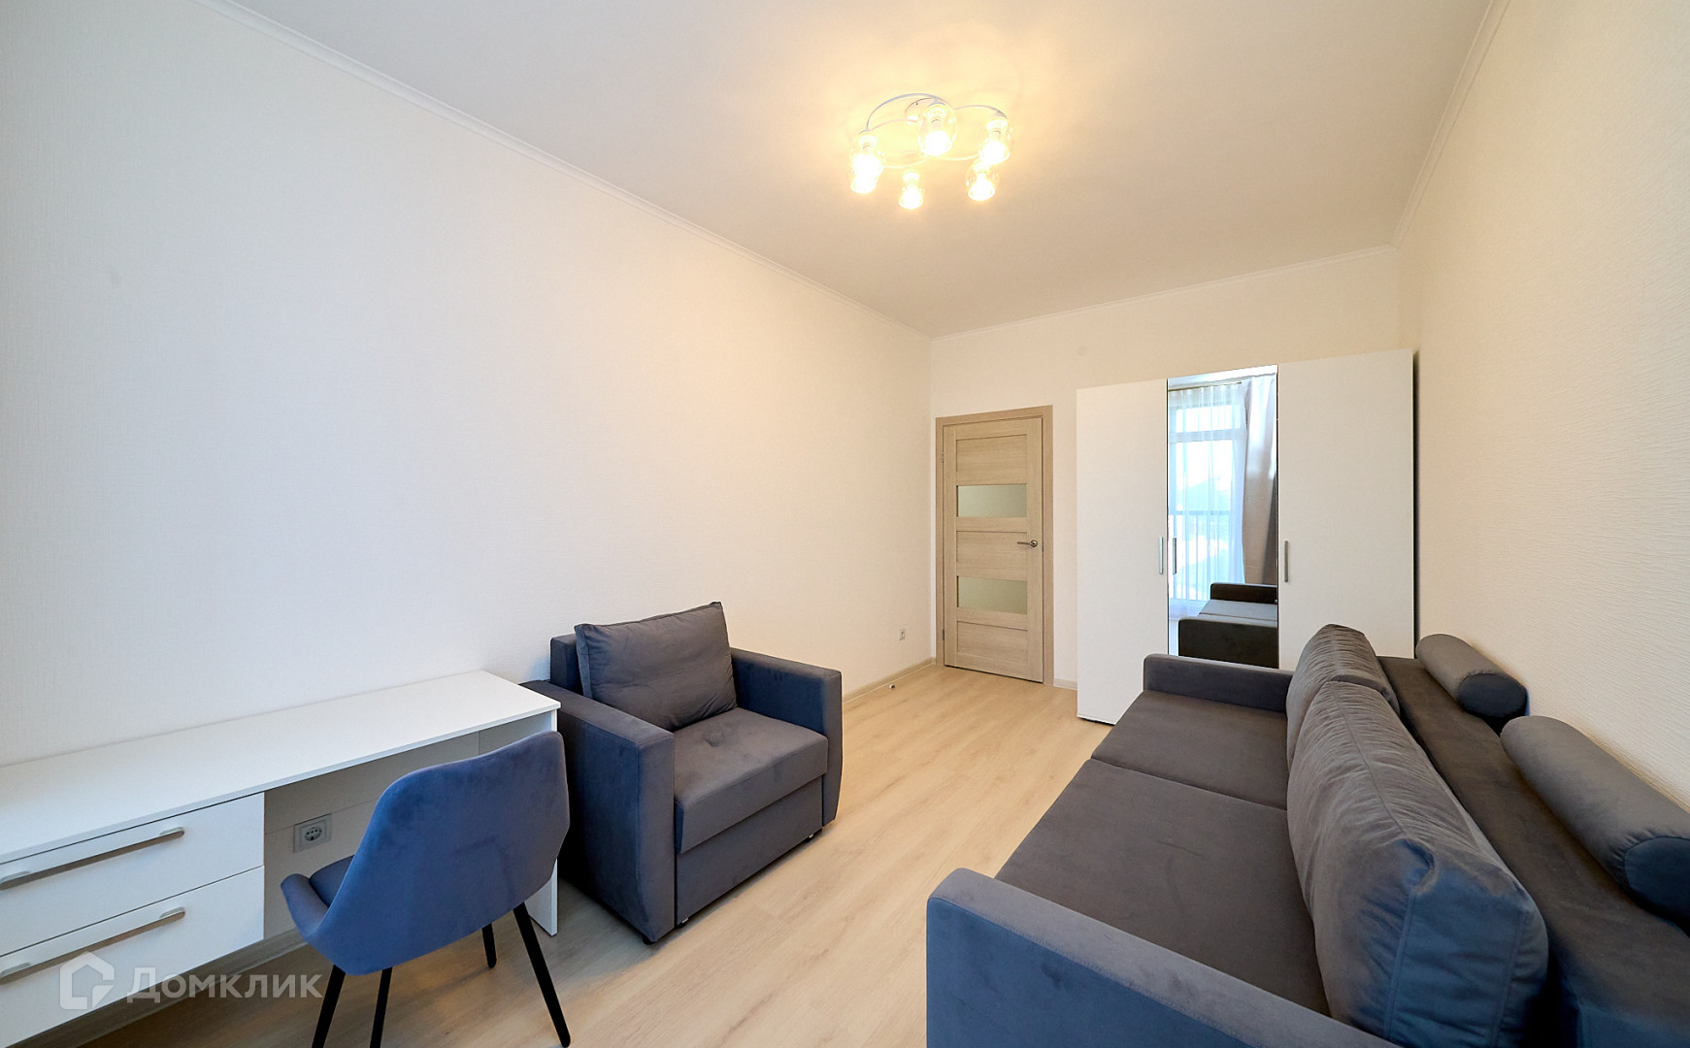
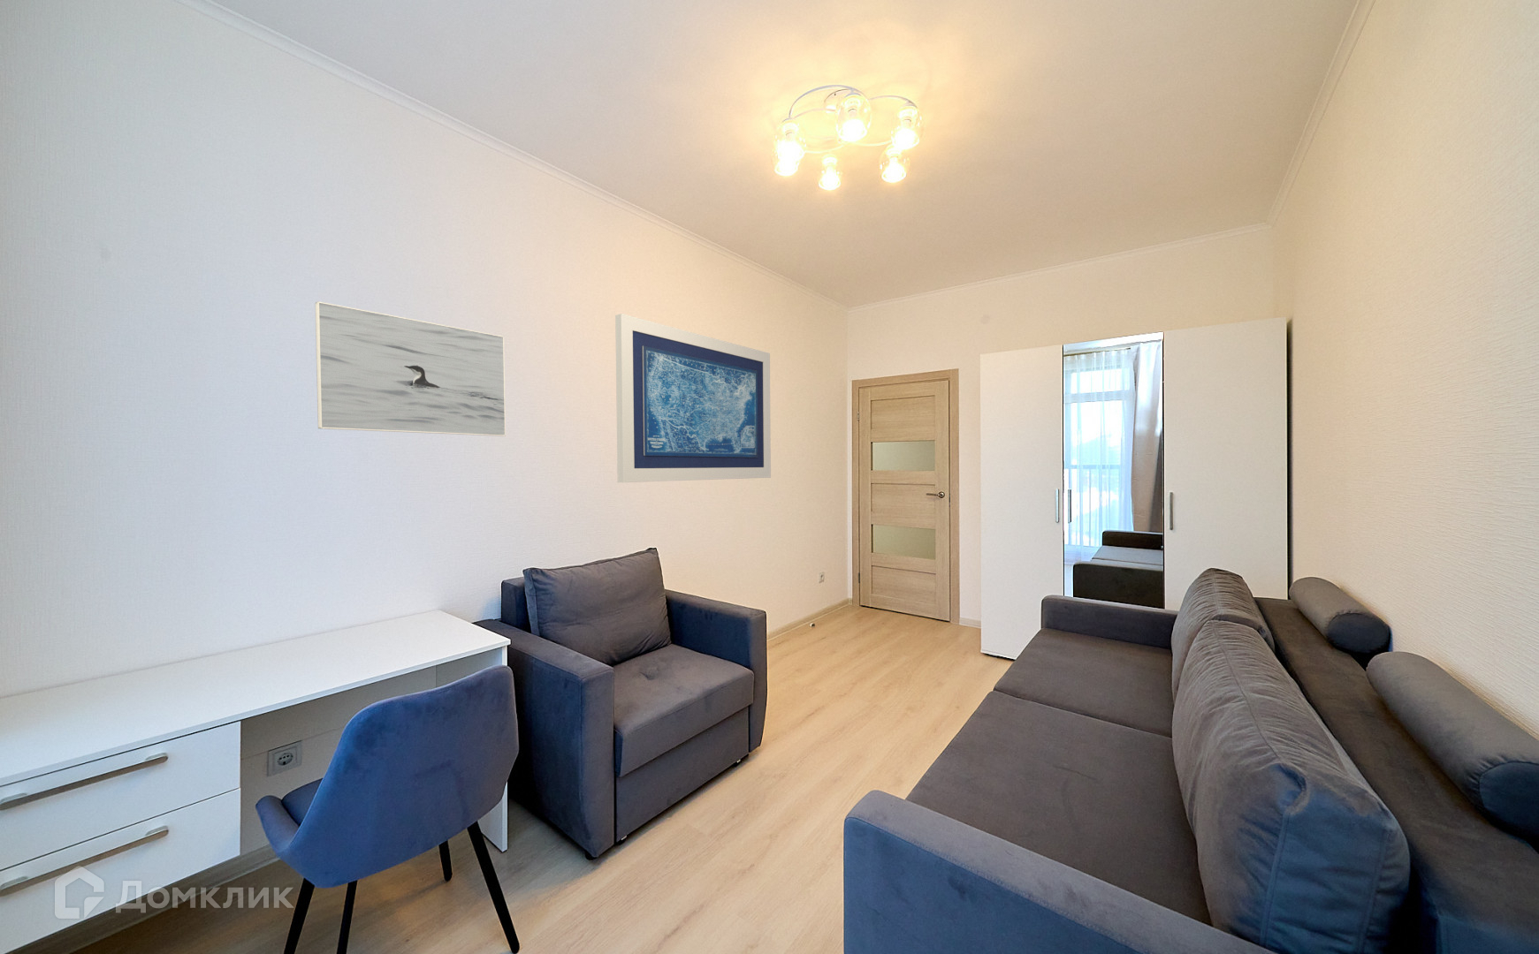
+ wall art (705, 408)
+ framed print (421, 377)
